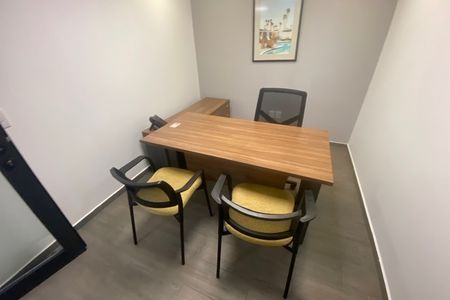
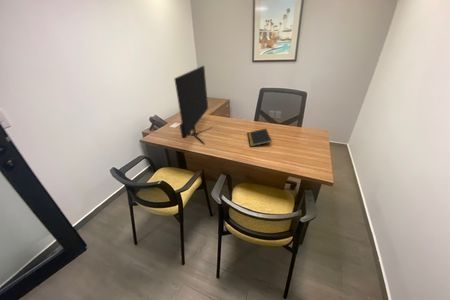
+ monitor (195, 105)
+ notepad (258, 136)
